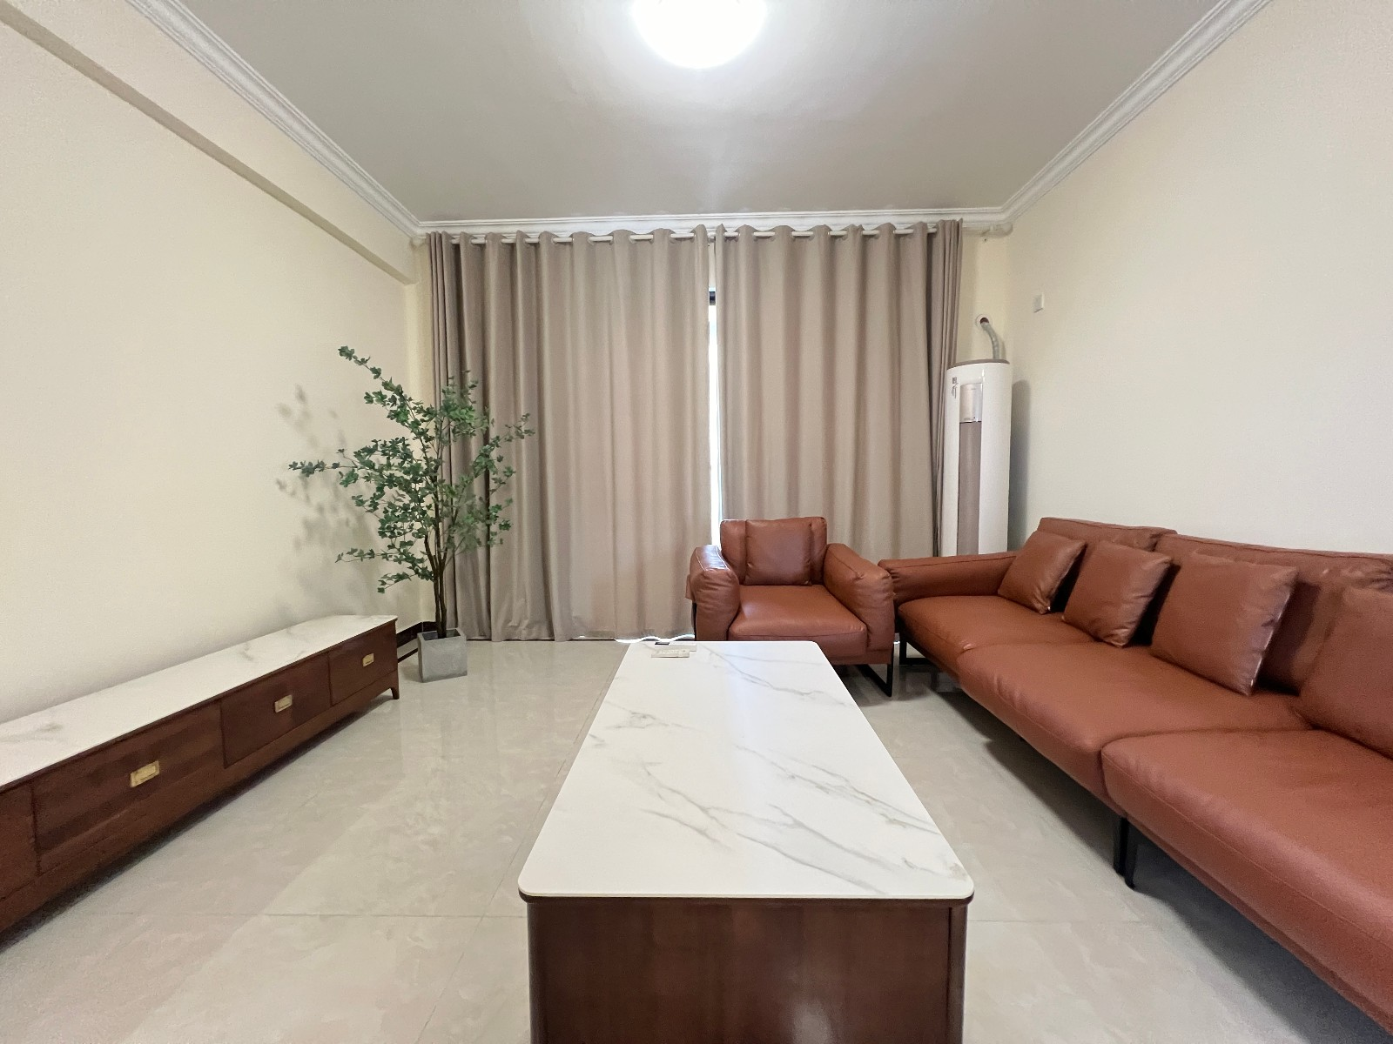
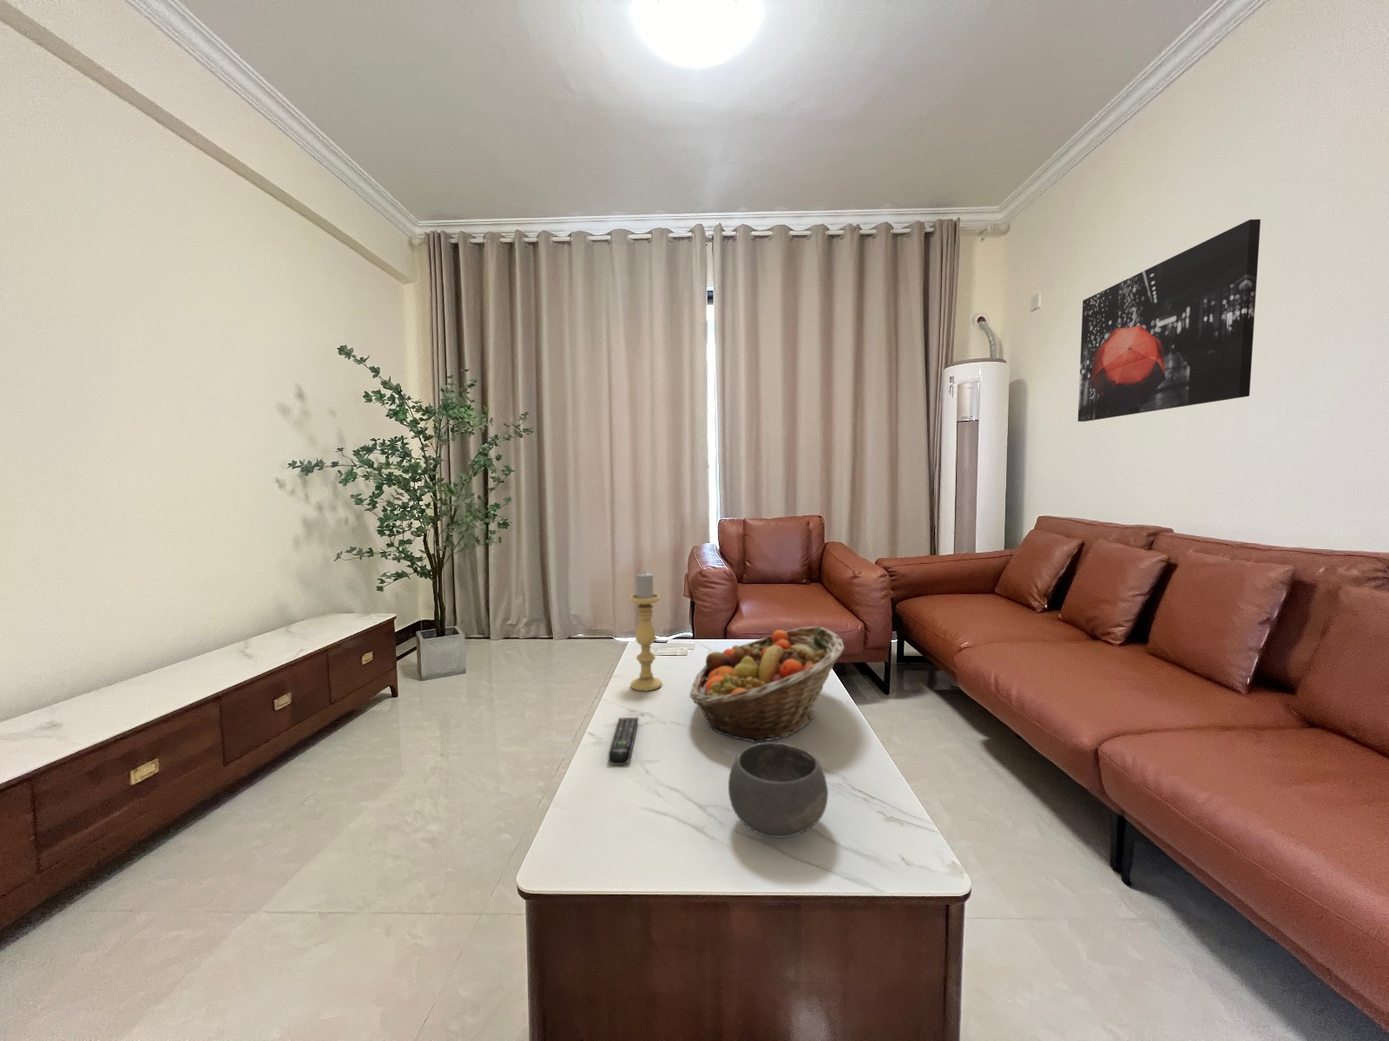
+ fruit basket (766, 675)
+ candle holder (645, 628)
+ wall art (1152, 339)
+ bowl (777, 793)
+ remote control (625, 737)
